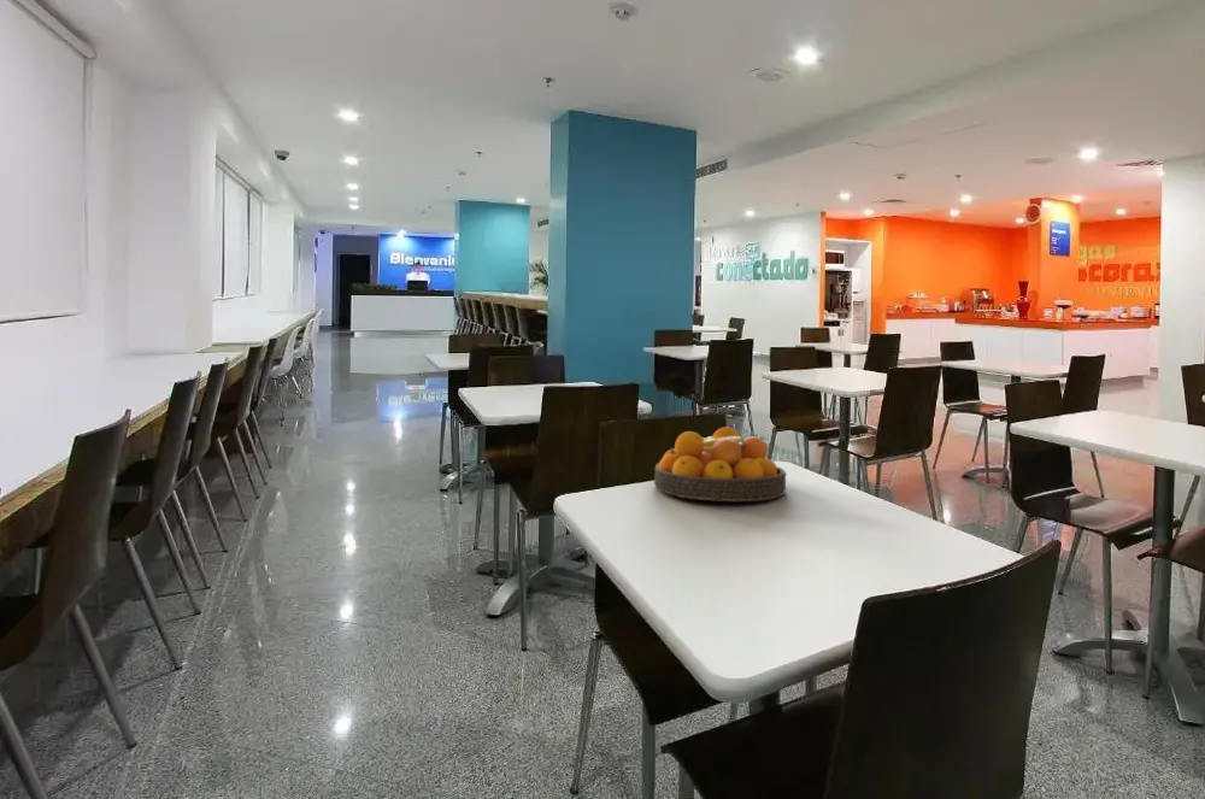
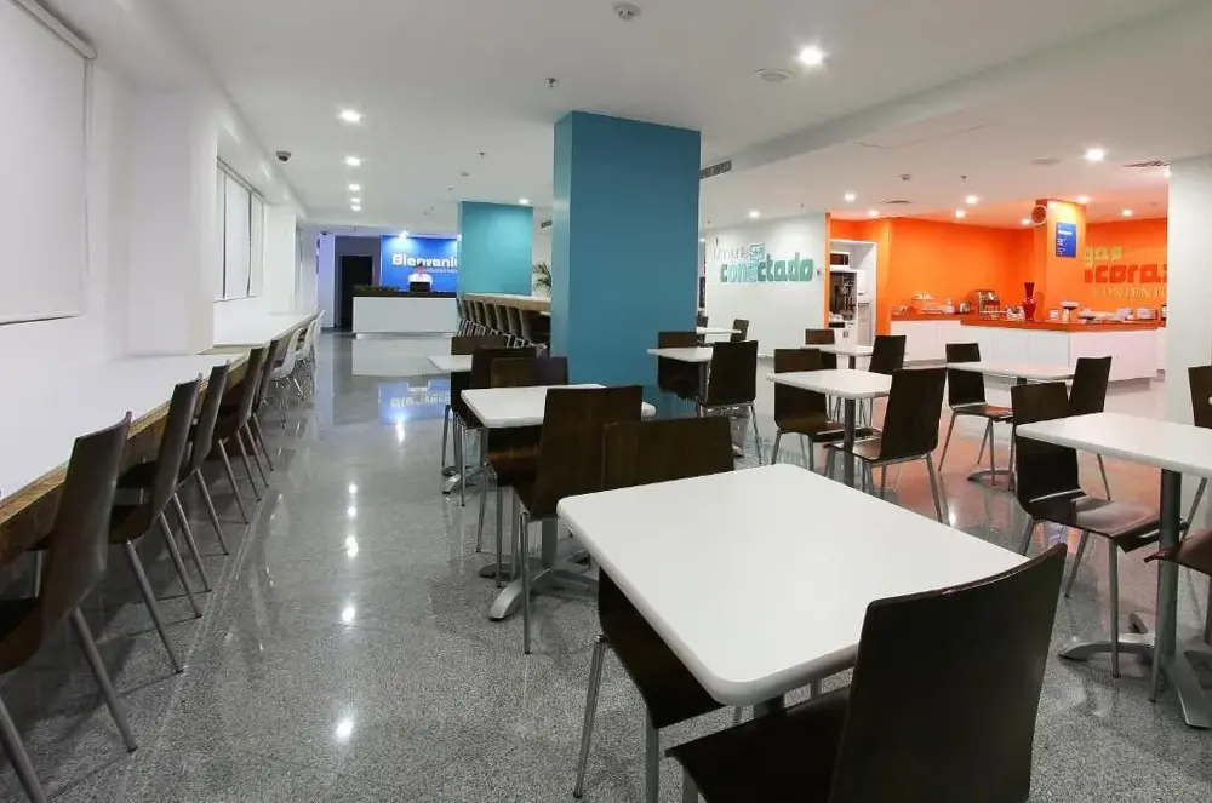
- fruit bowl (719, 459)
